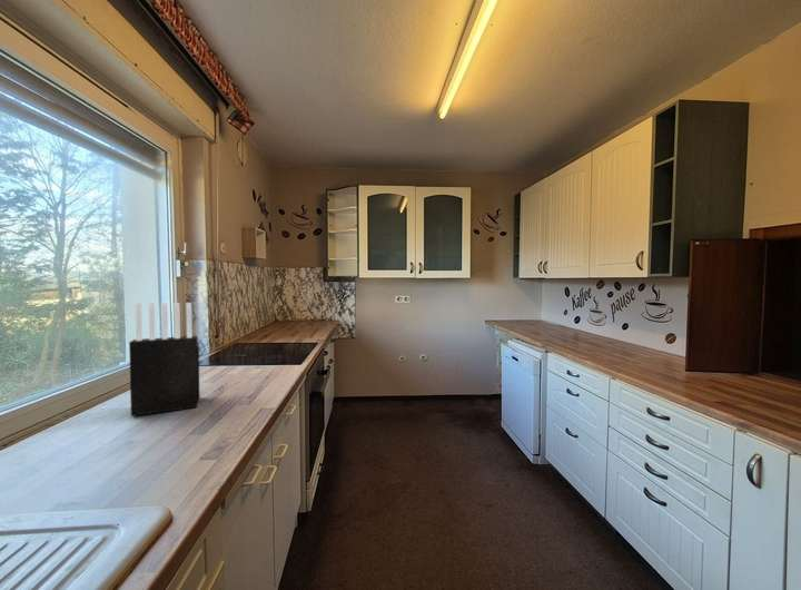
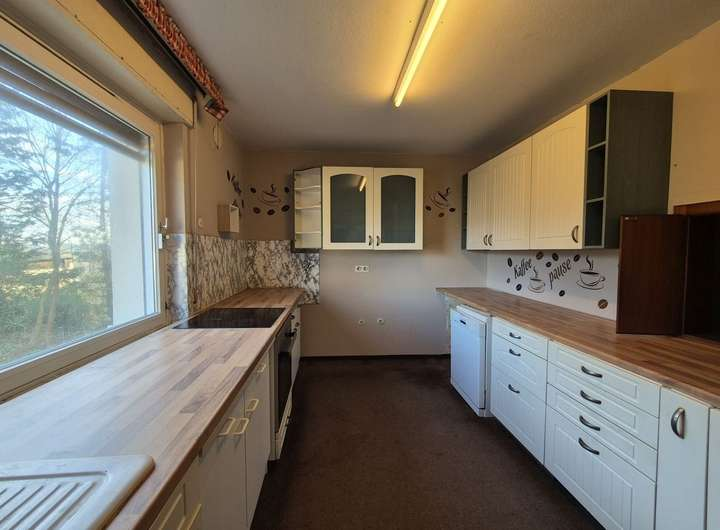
- knife block (167, 354)
